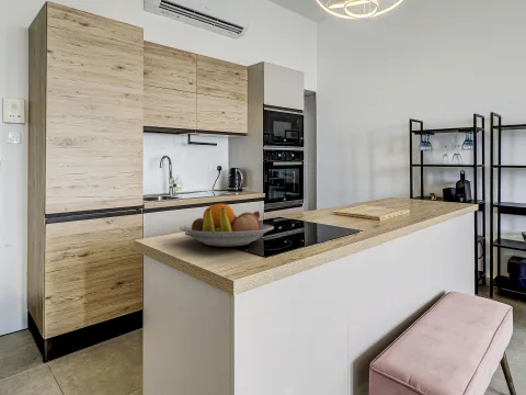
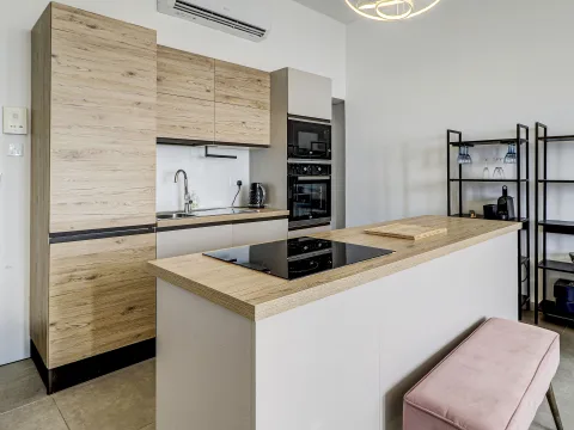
- fruit bowl (227, 223)
